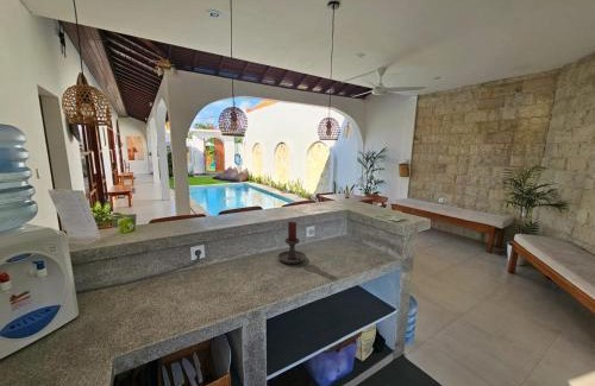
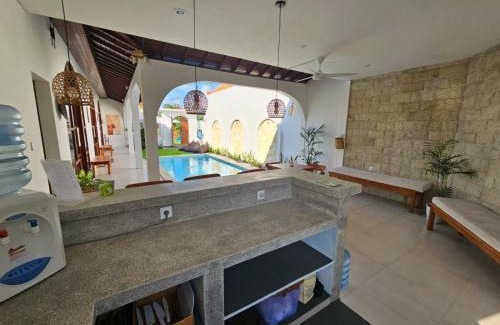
- candle holder (294, 241)
